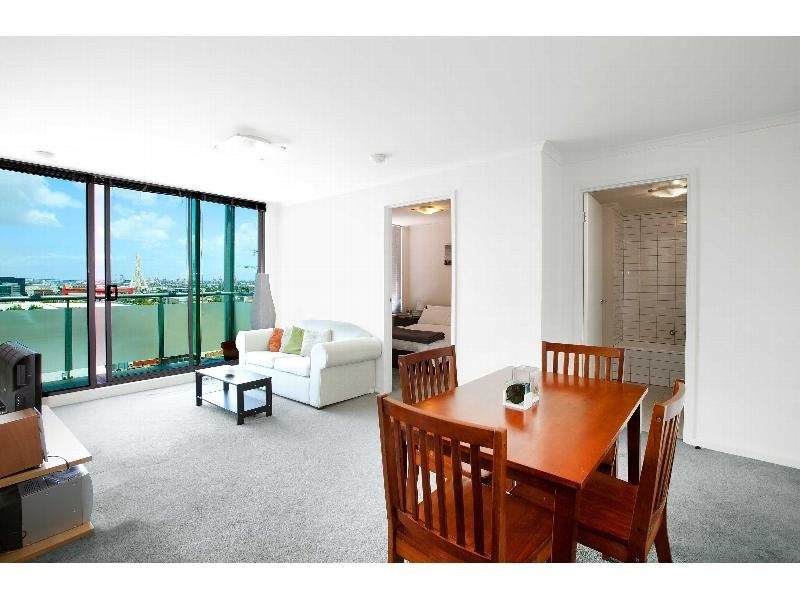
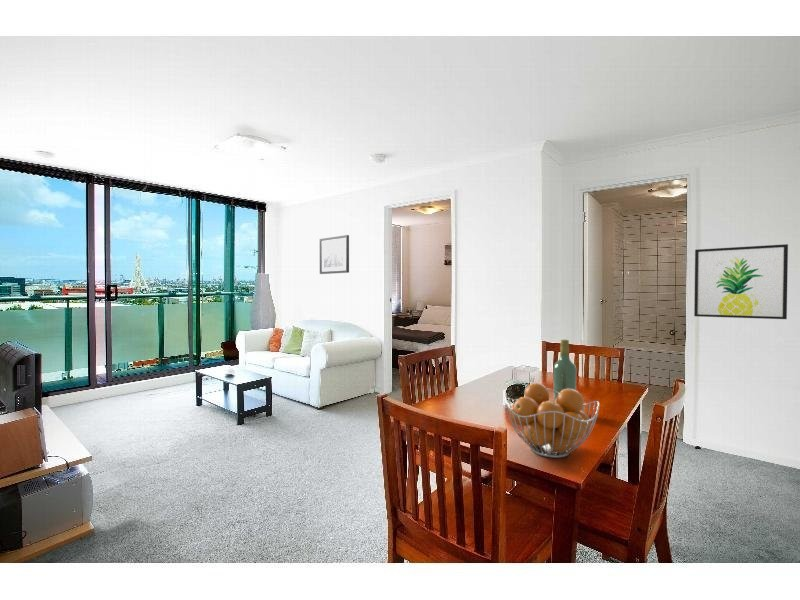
+ wall art (738, 282)
+ wall art (333, 255)
+ fruit basket (549, 418)
+ wine bottle (564, 376)
